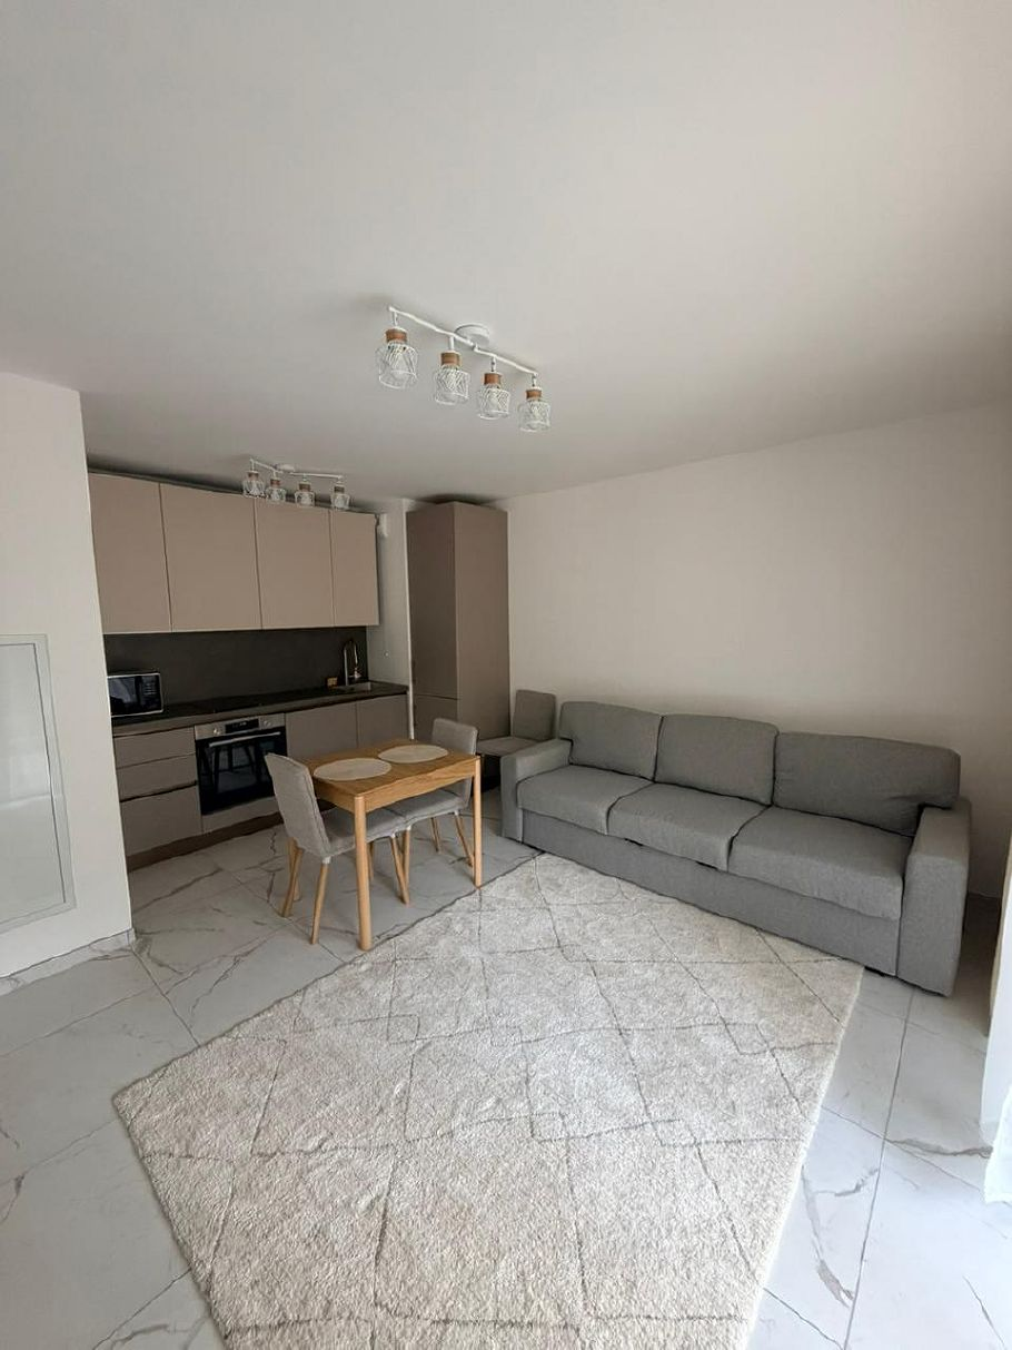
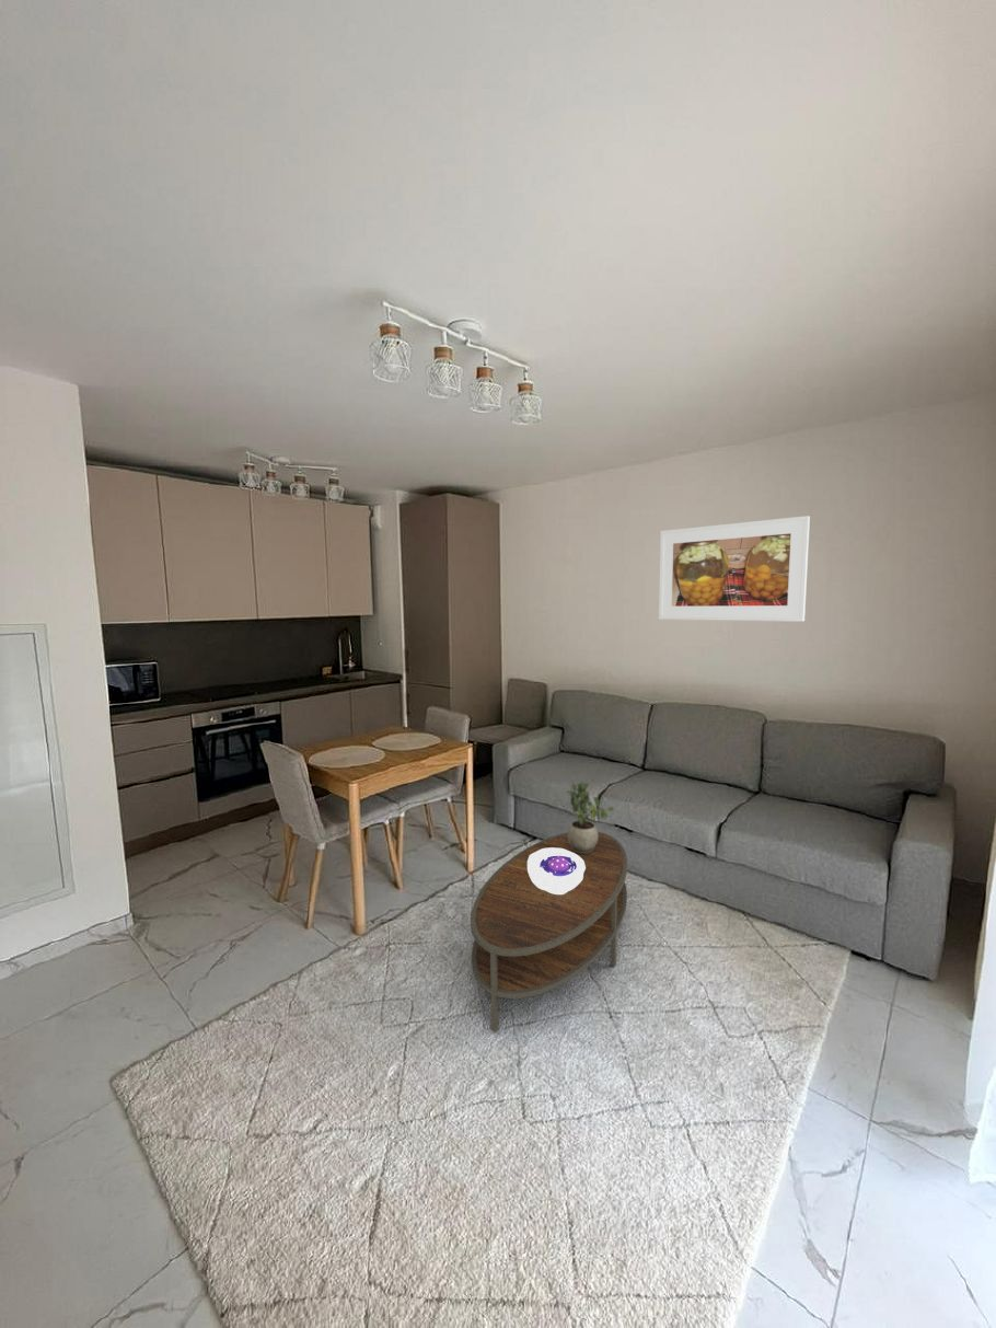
+ decorative bowl (555, 869)
+ coffee table (556, 912)
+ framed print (727, 573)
+ potted plant (587, 816)
